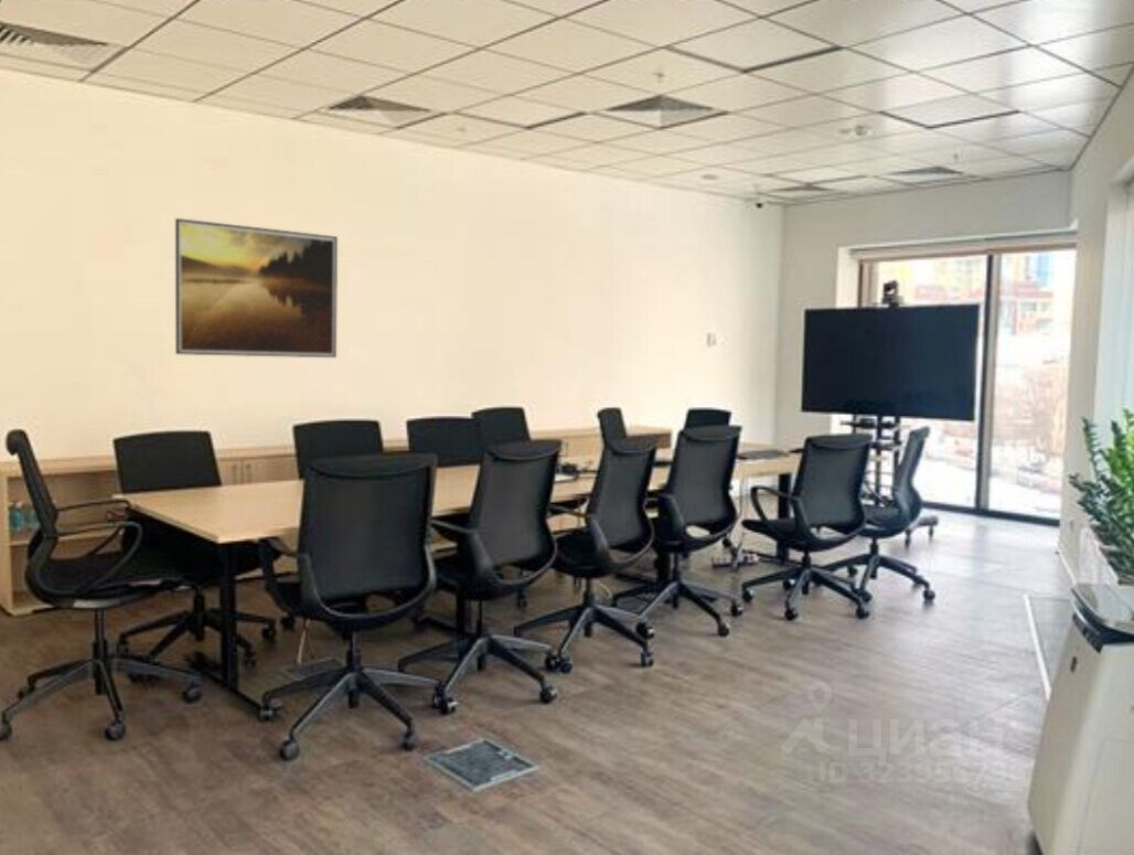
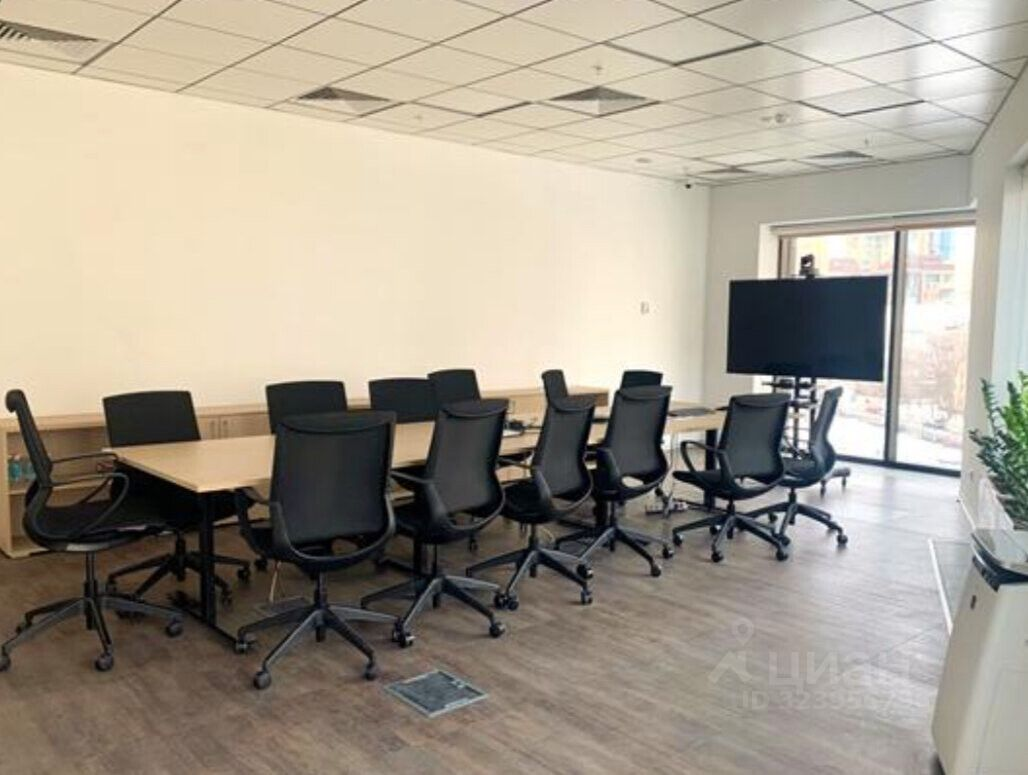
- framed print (260, 292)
